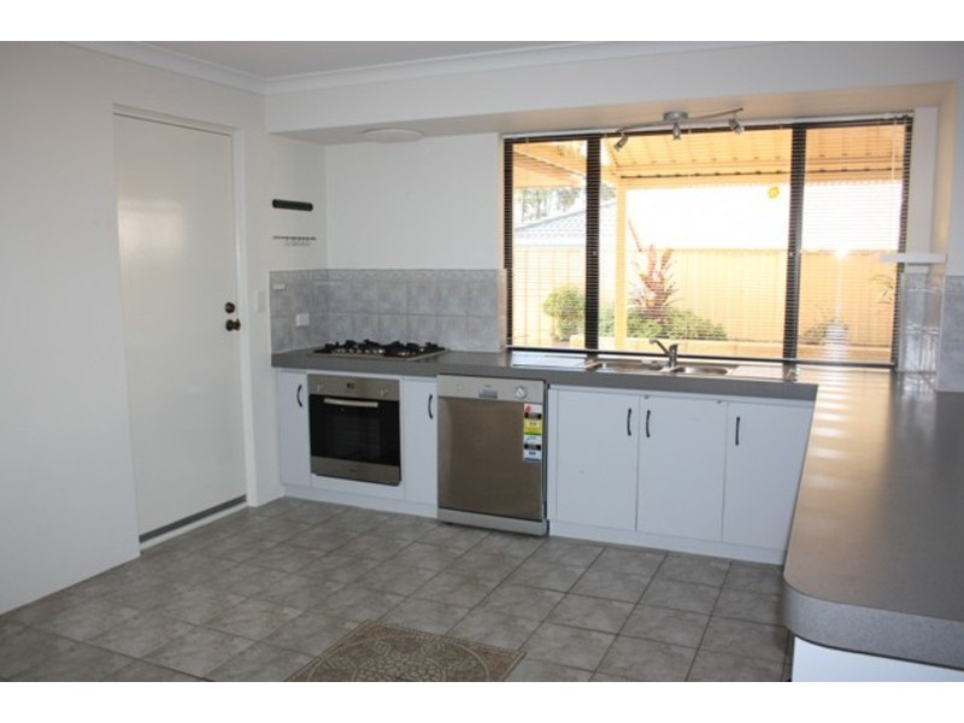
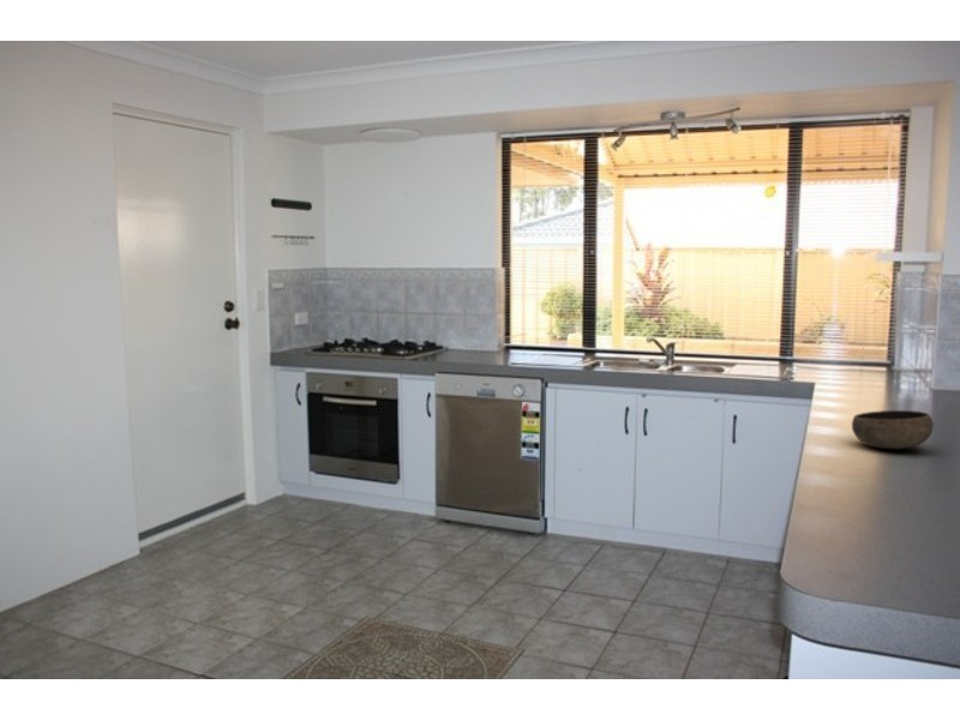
+ bowl (892, 430)
